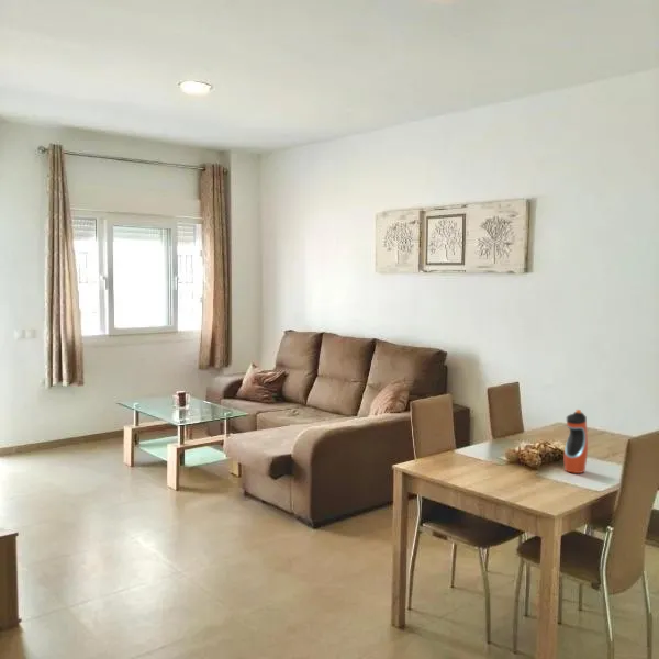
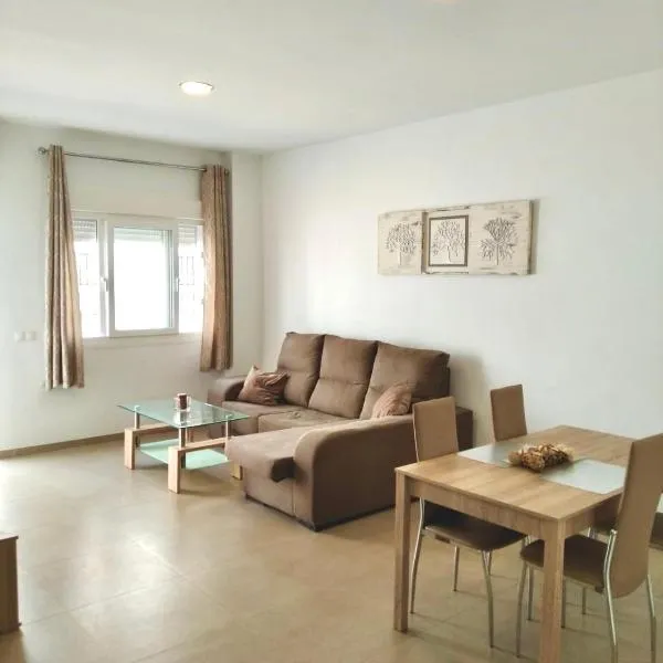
- water bottle (576, 440)
